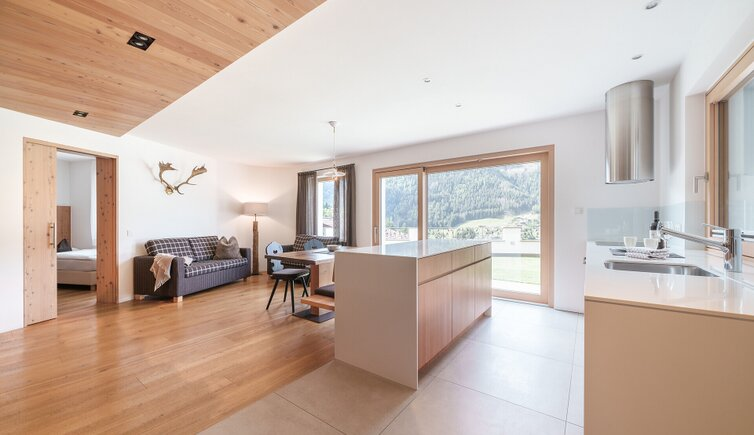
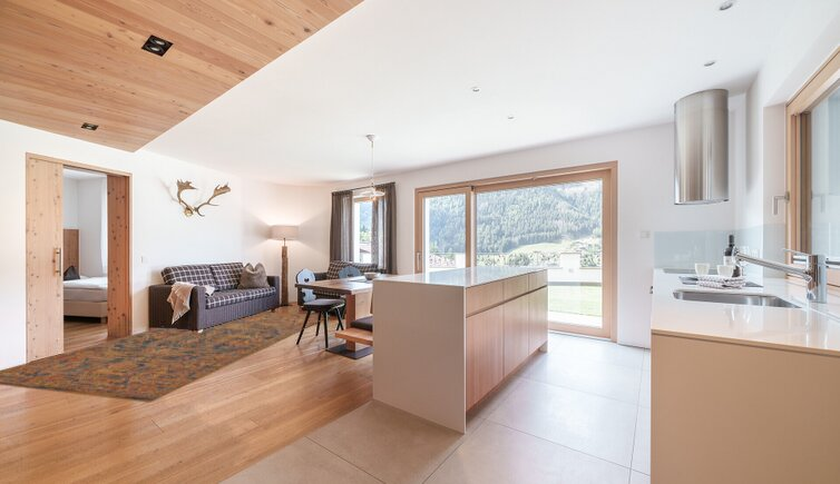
+ rug (202, 337)
